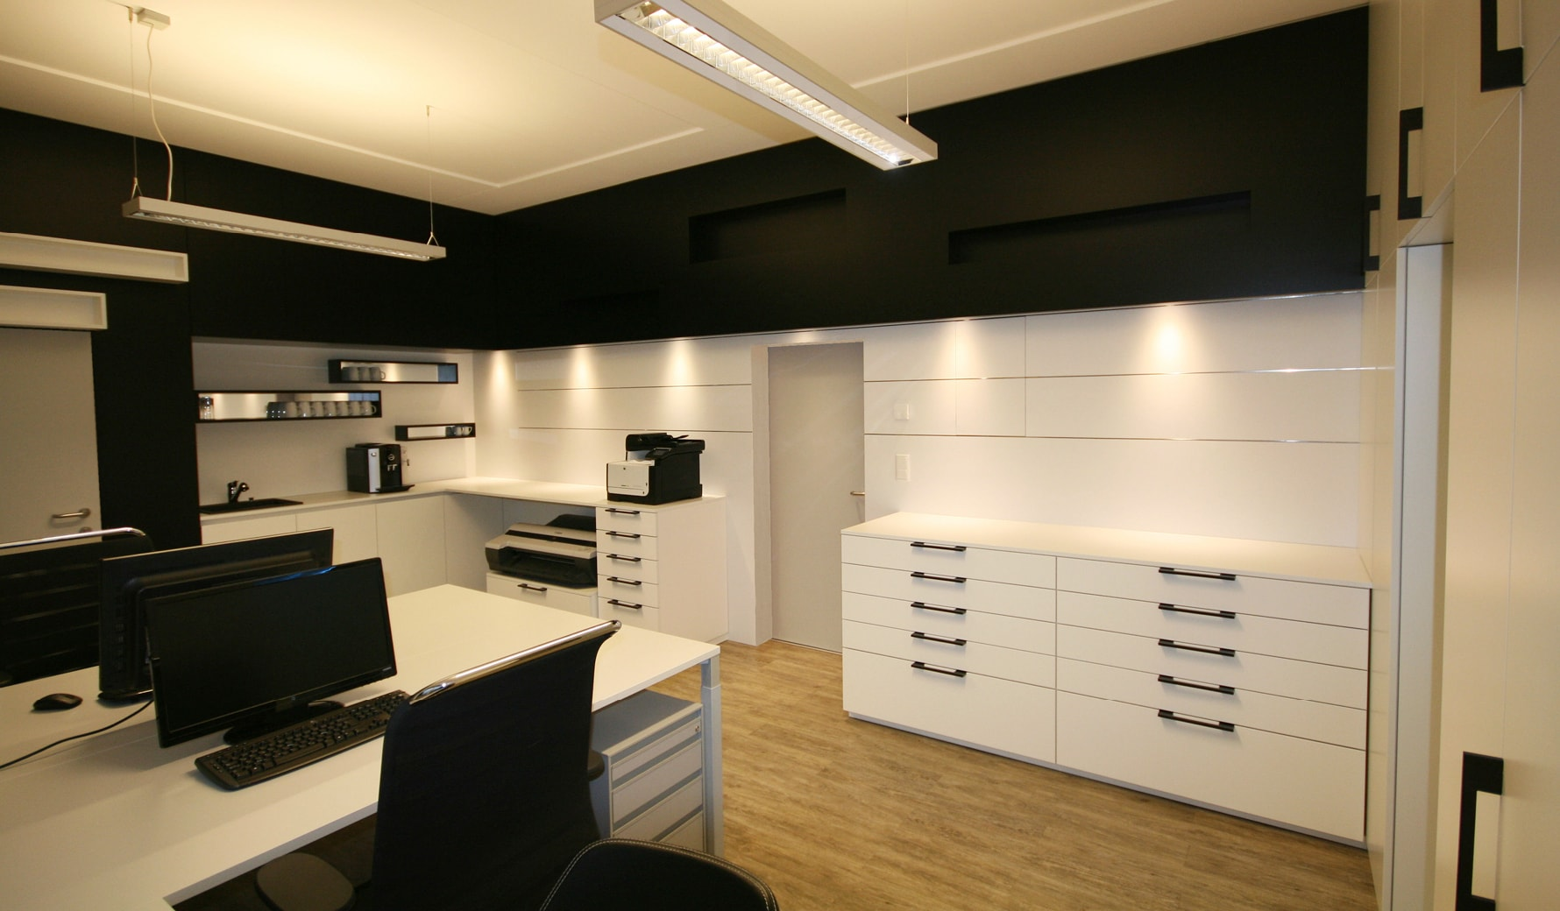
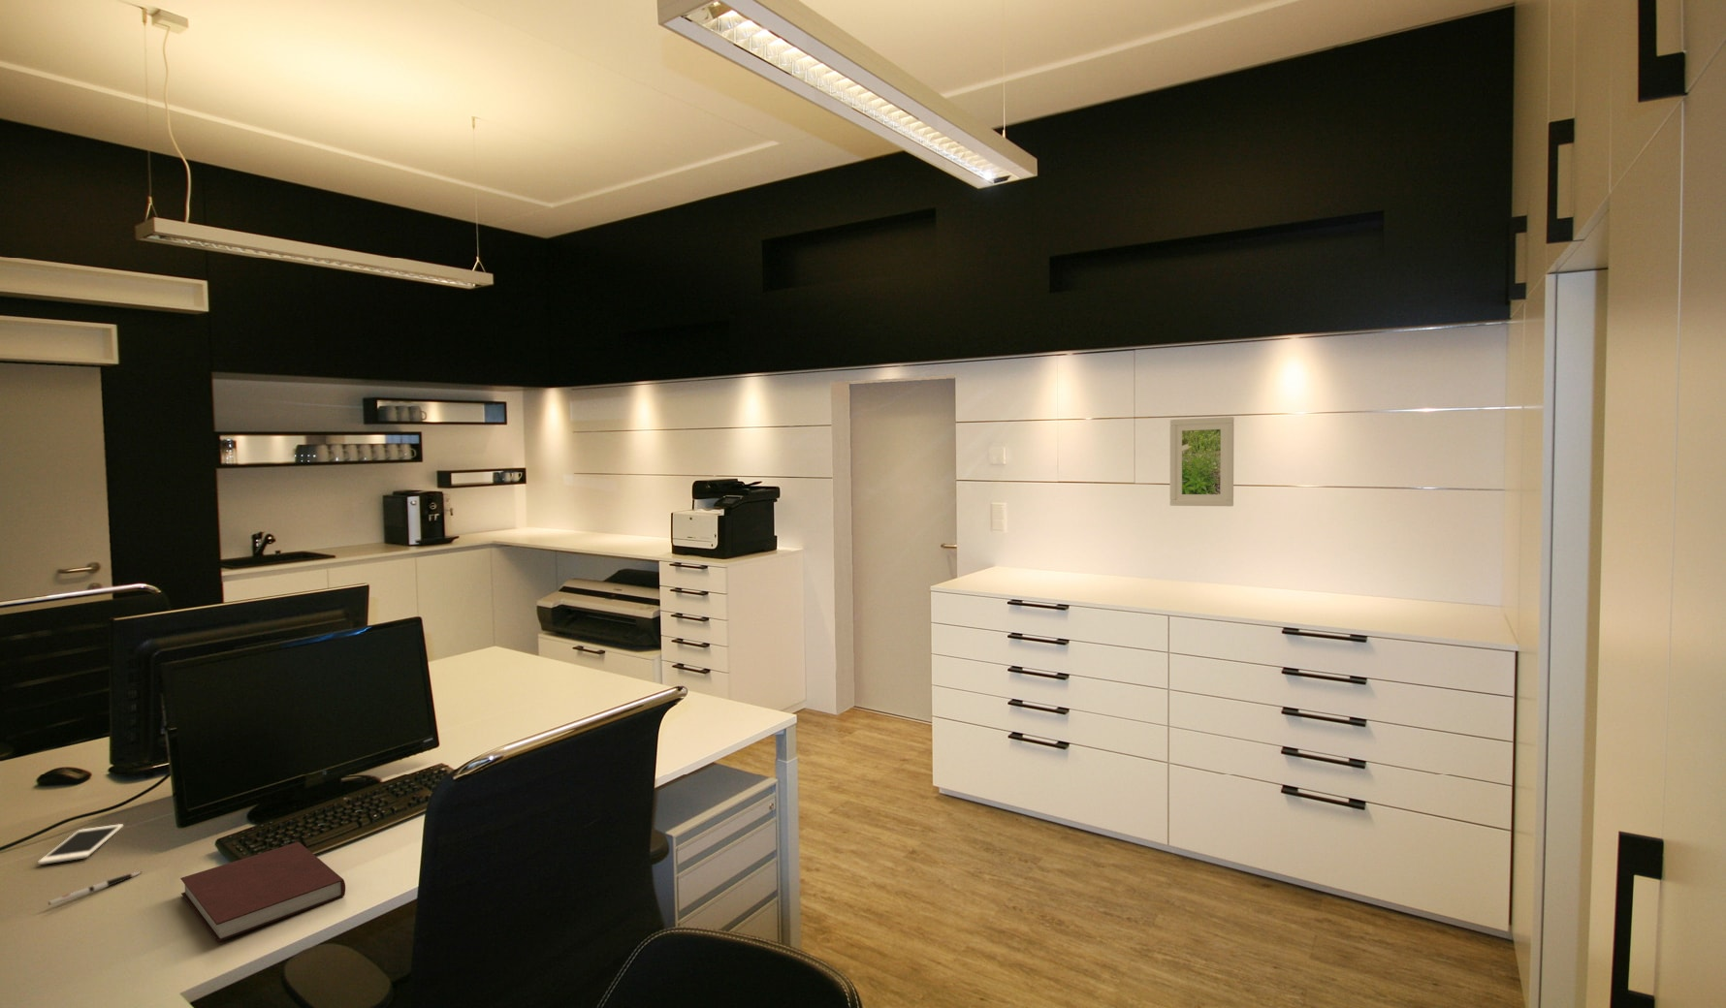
+ notebook (263, 886)
+ pen (97, 887)
+ cell phone (83, 844)
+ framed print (1200, 461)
